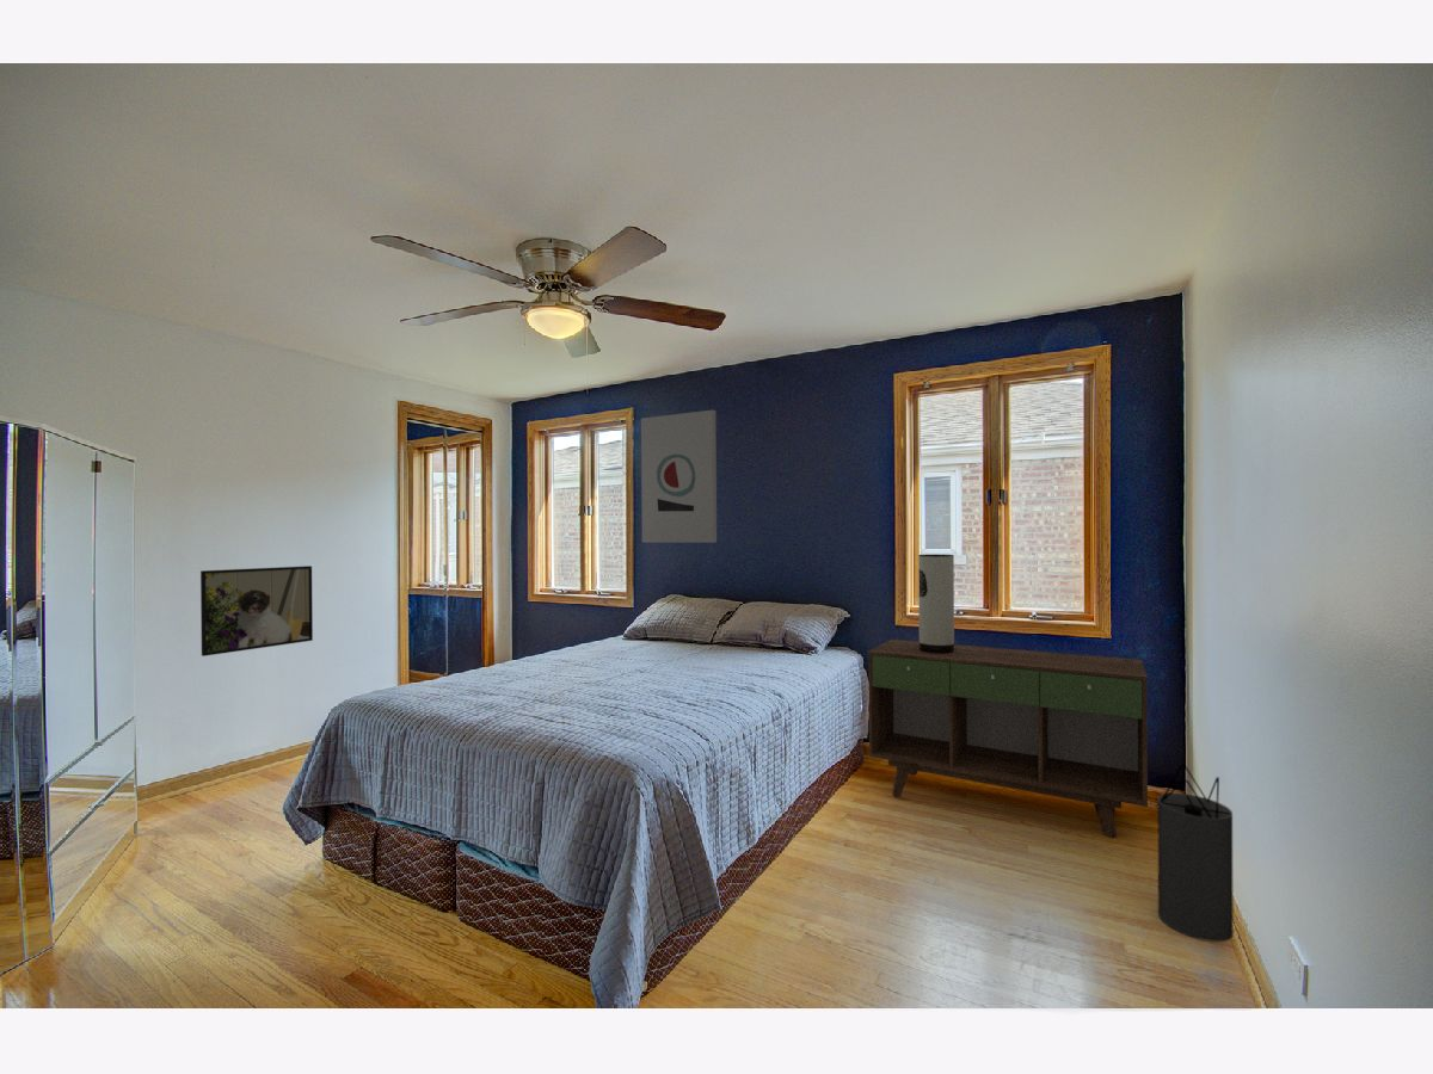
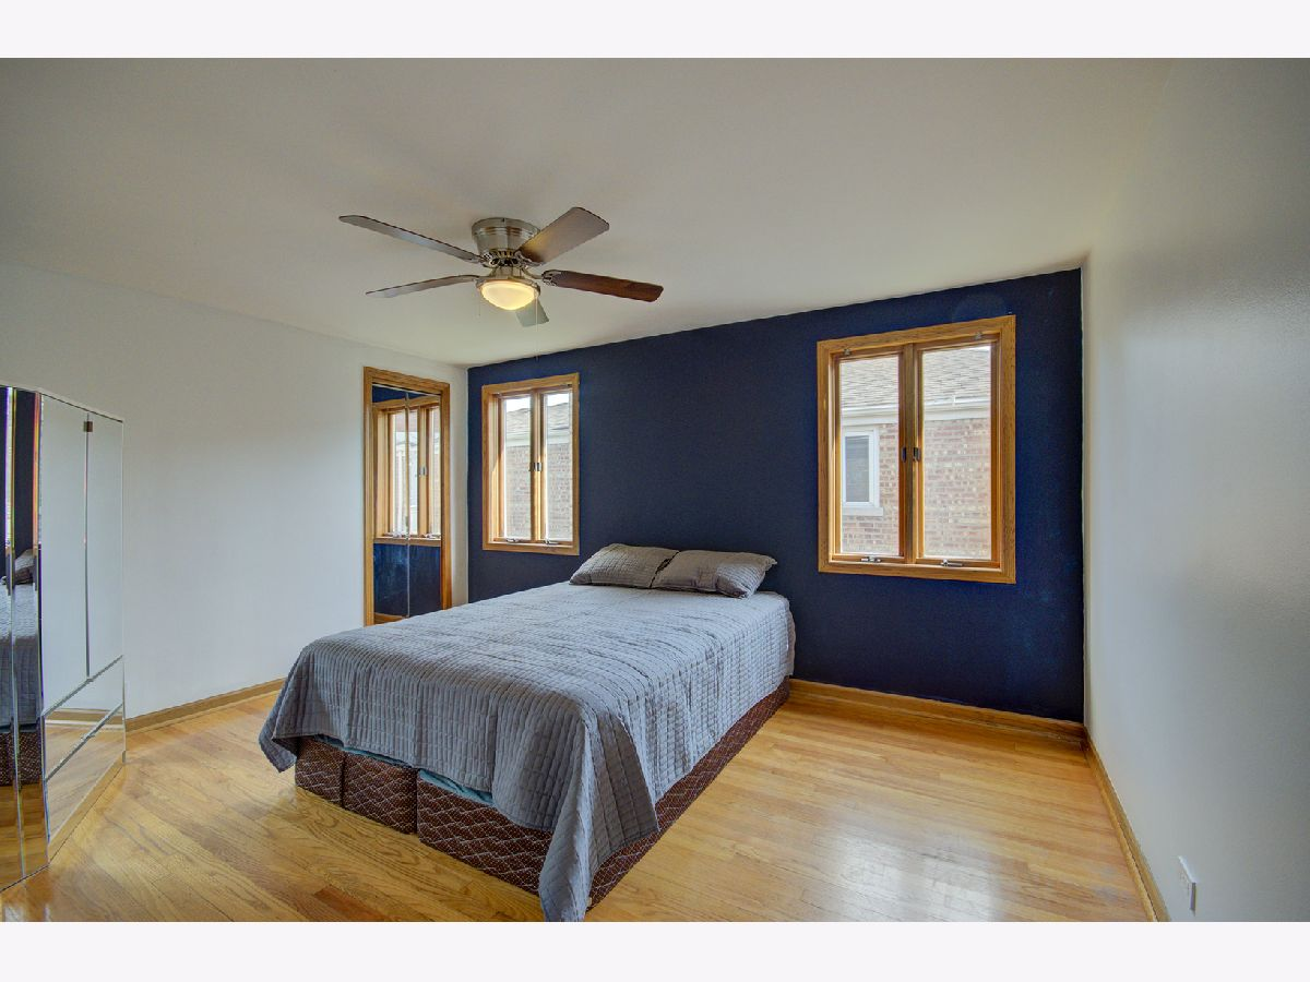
- sideboard (998, 729)
- speaker (1194, 847)
- table lamp (936, 601)
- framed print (260, 607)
- wall art (677, 479)
